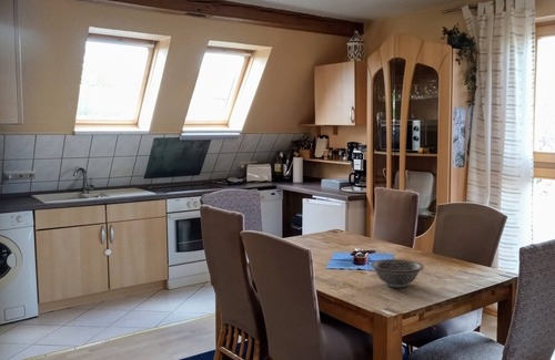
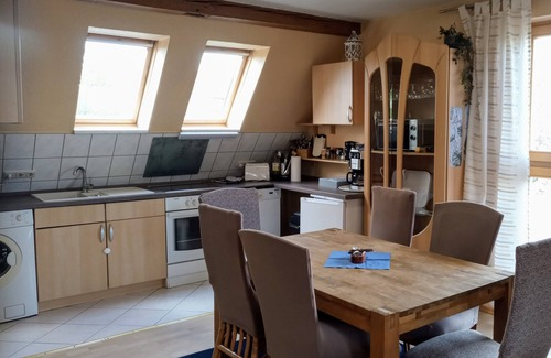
- decorative bowl (396, 274)
